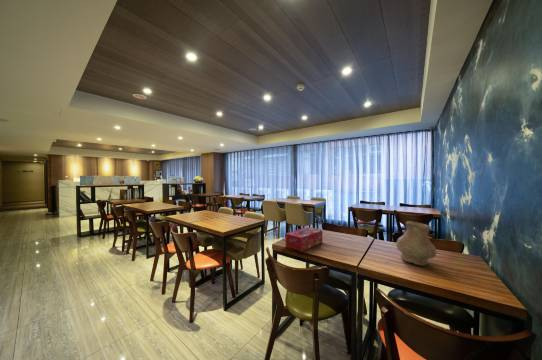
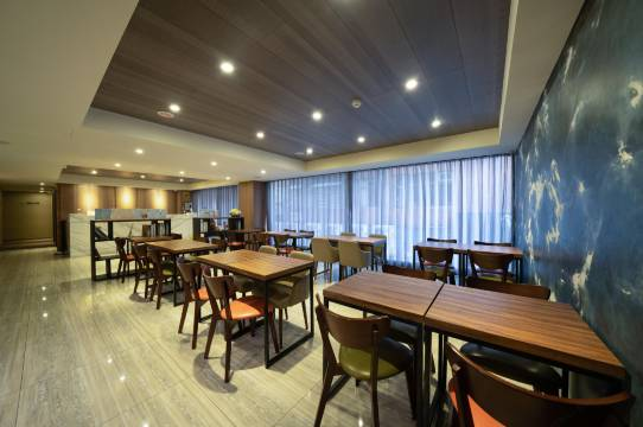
- vase (415, 242)
- tissue box (304, 238)
